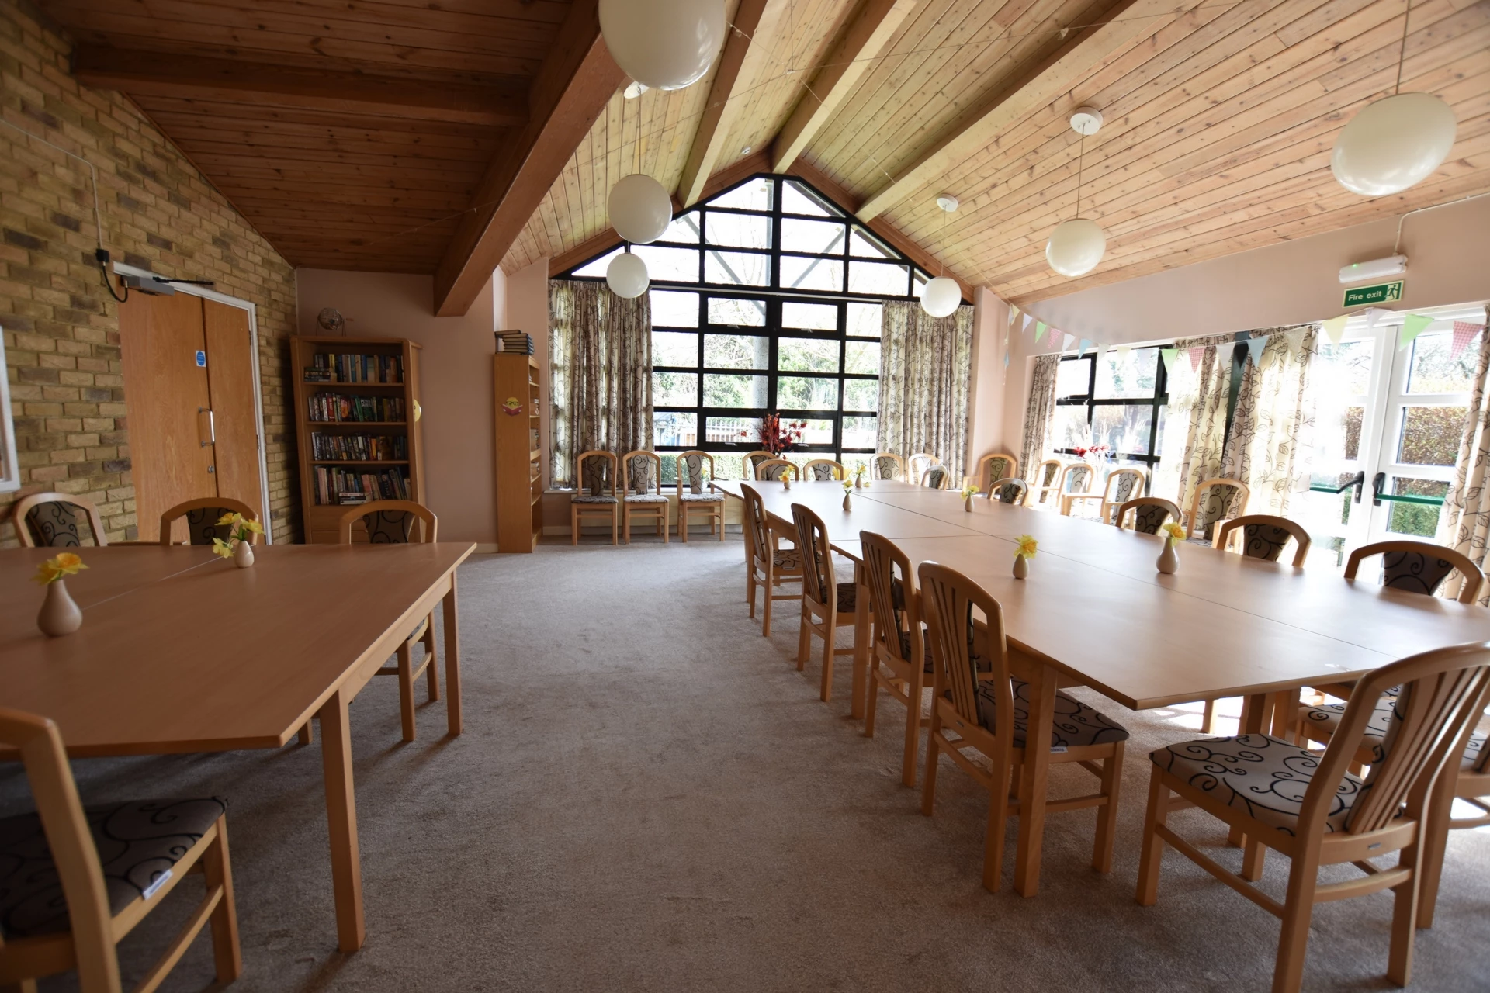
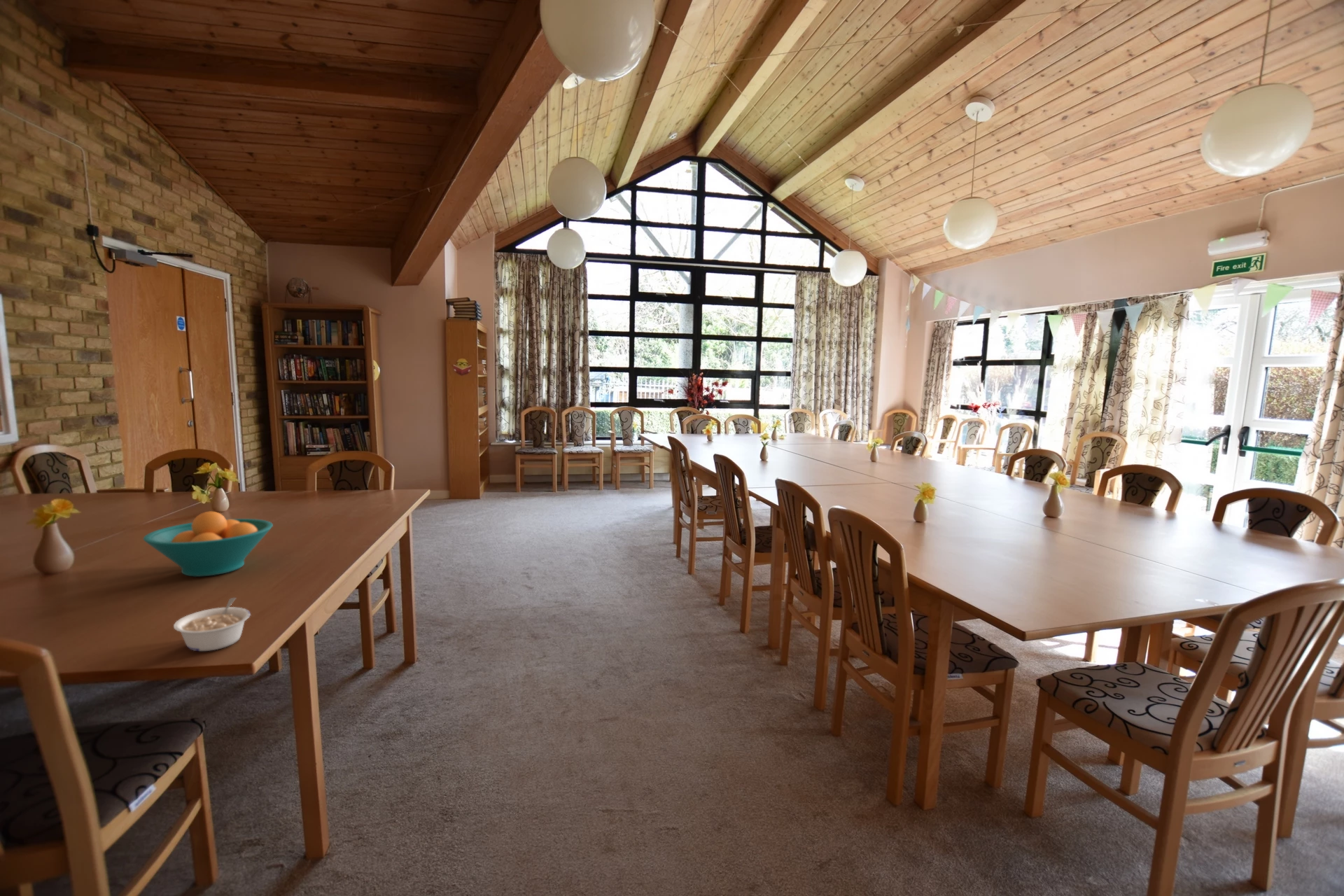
+ fruit bowl (211, 540)
+ legume (213, 627)
